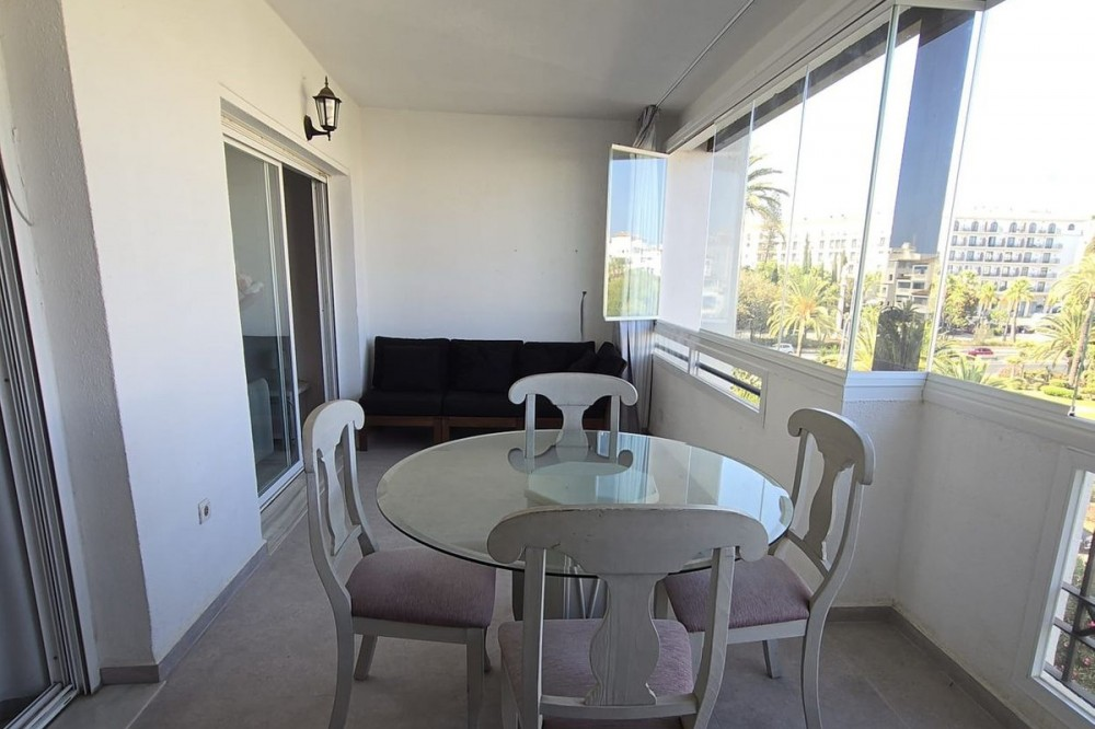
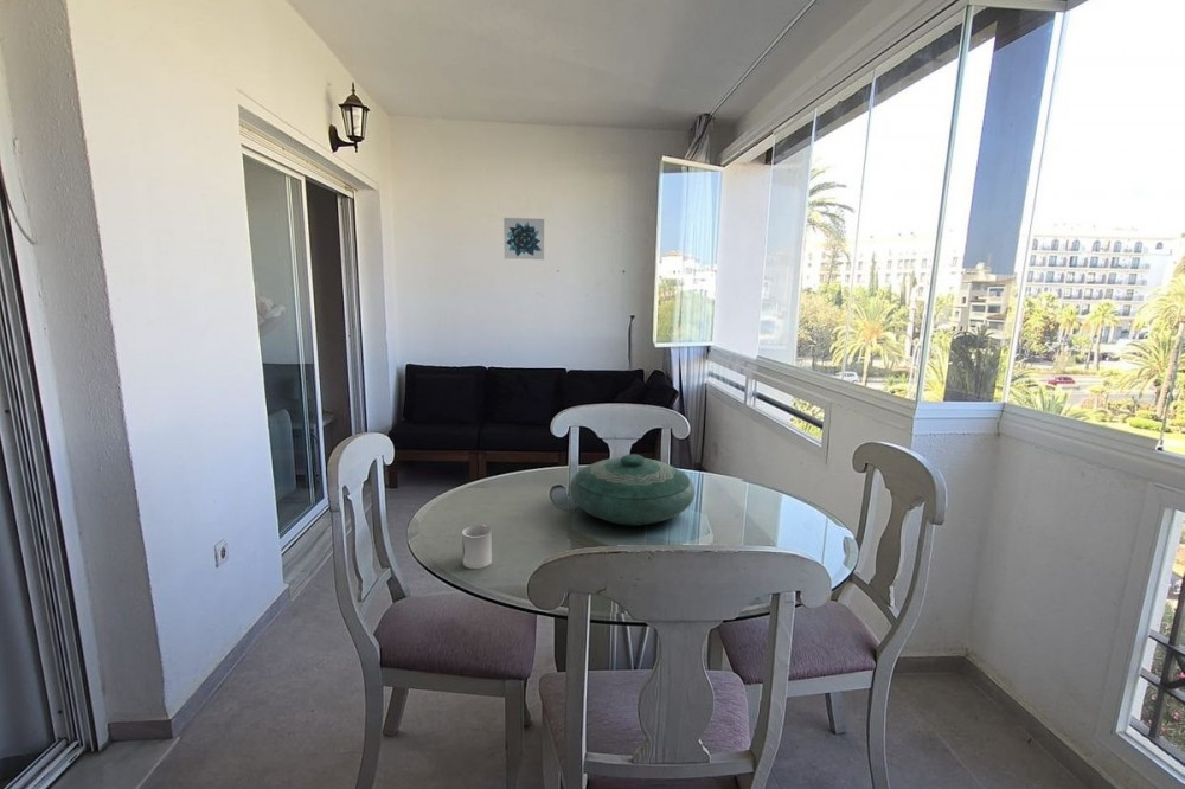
+ decorative bowl (632, 483)
+ cup (479, 544)
+ wall art (524, 238)
